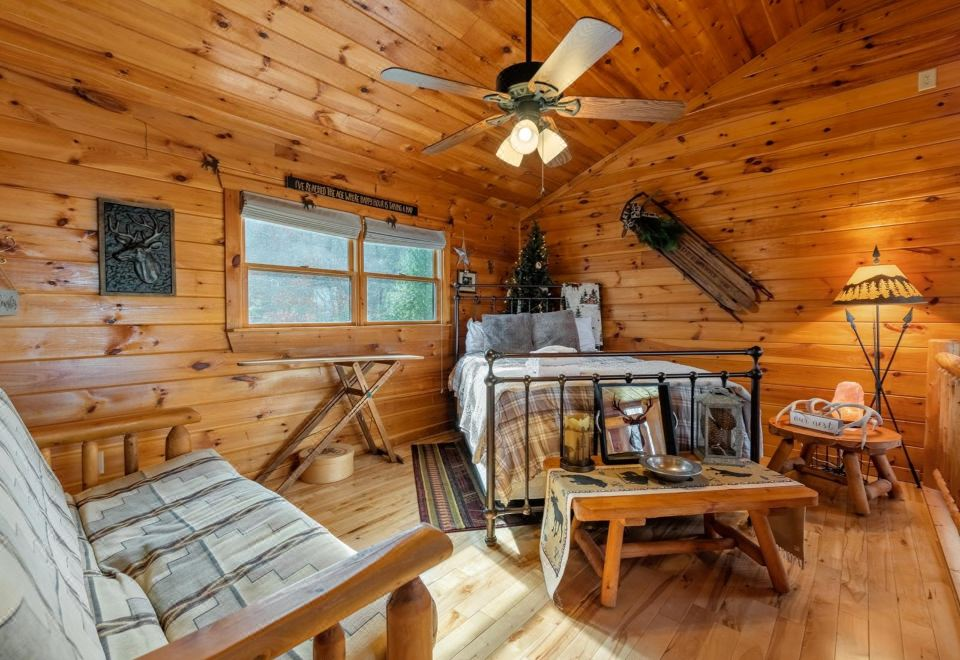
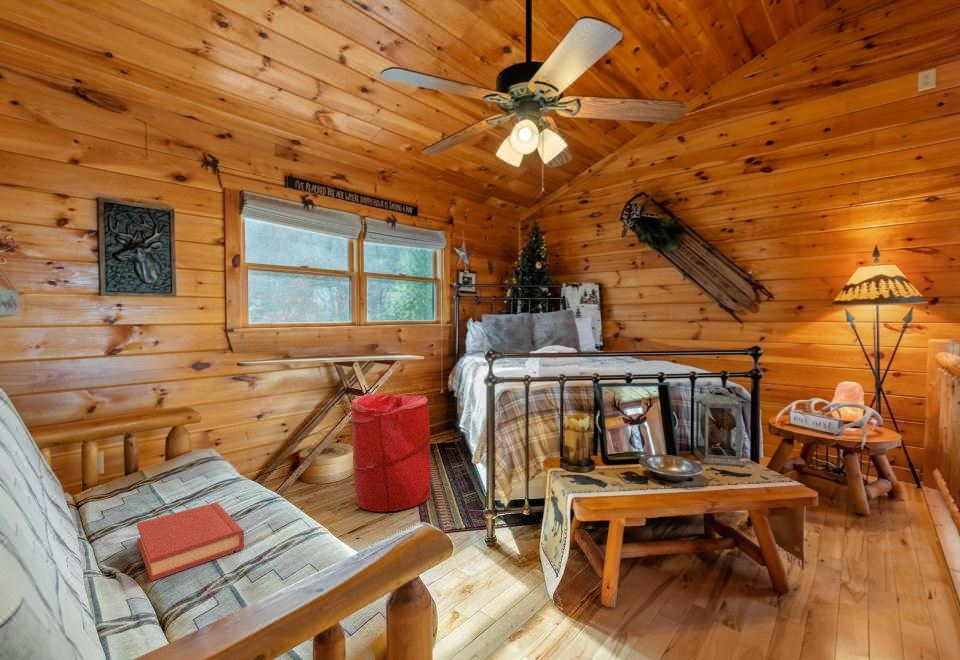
+ hardback book (189, 535)
+ laundry hamper (391, 446)
